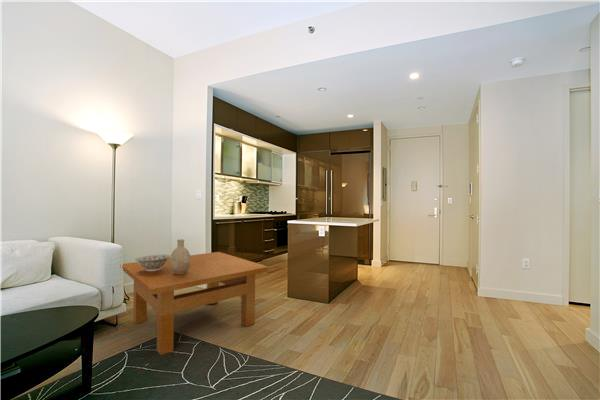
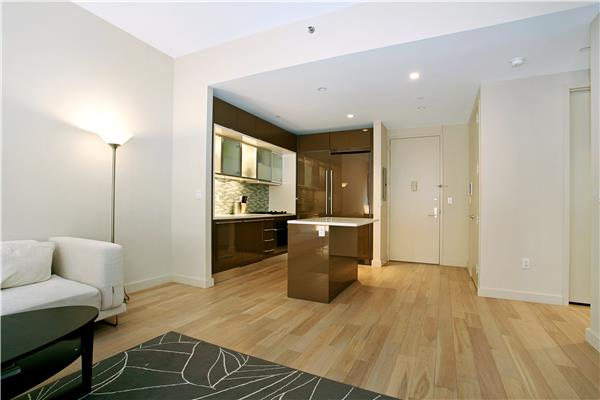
- decorative vase (180, 255)
- table (193, 293)
- decorative bowl (153, 263)
